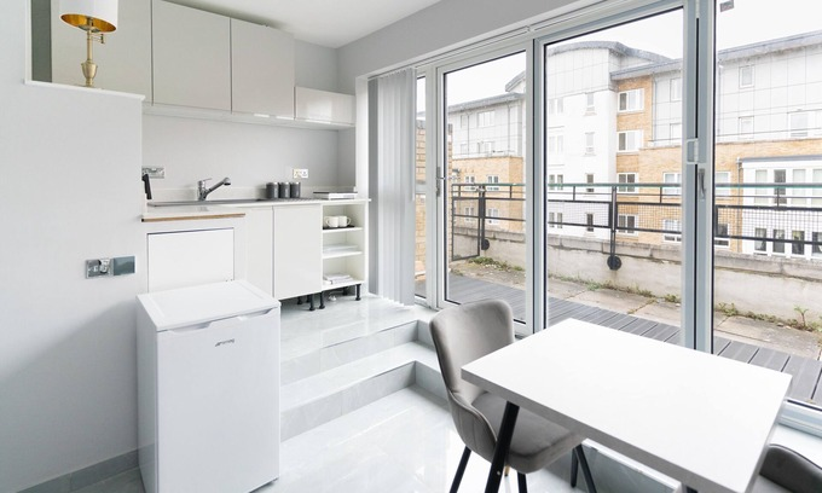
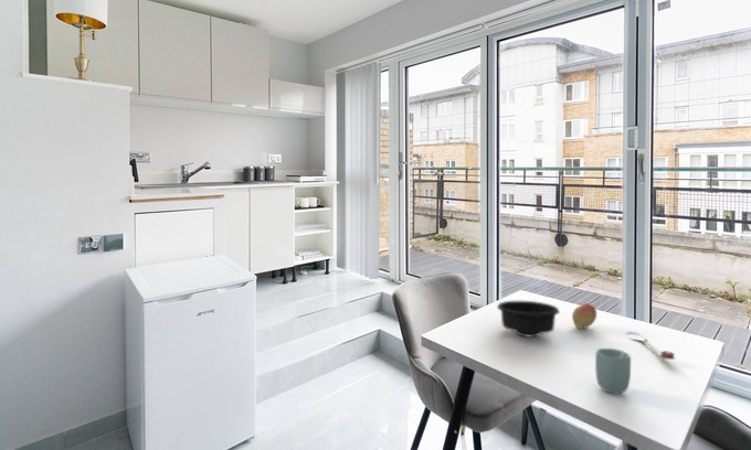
+ cup (612, 371)
+ fruit (584, 315)
+ bowl (527, 320)
+ spoon (648, 343)
